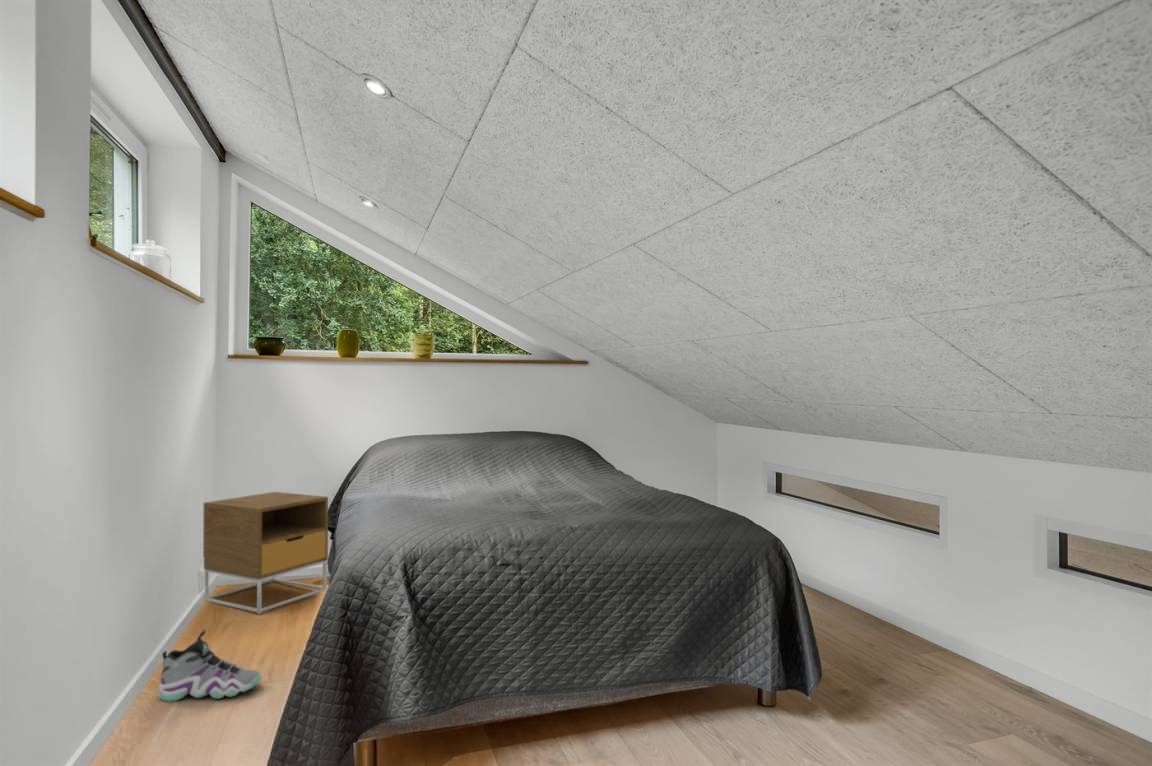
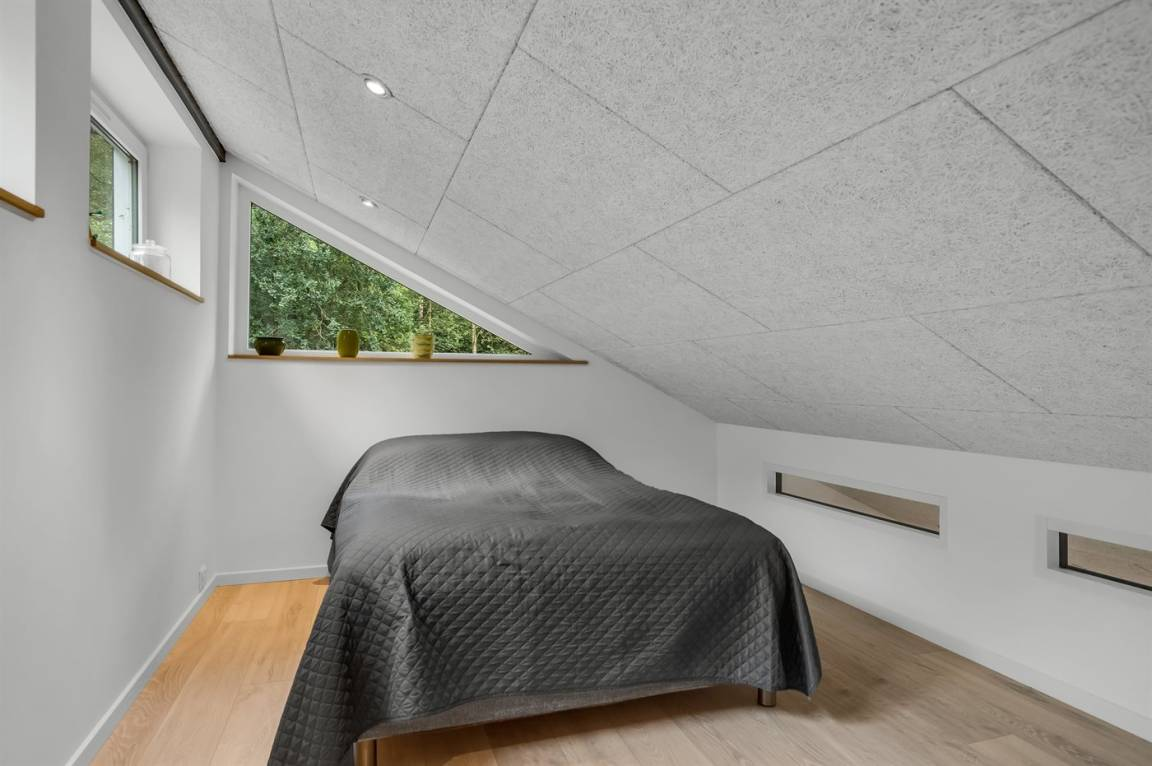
- sneaker (210, 661)
- nightstand (267, 548)
